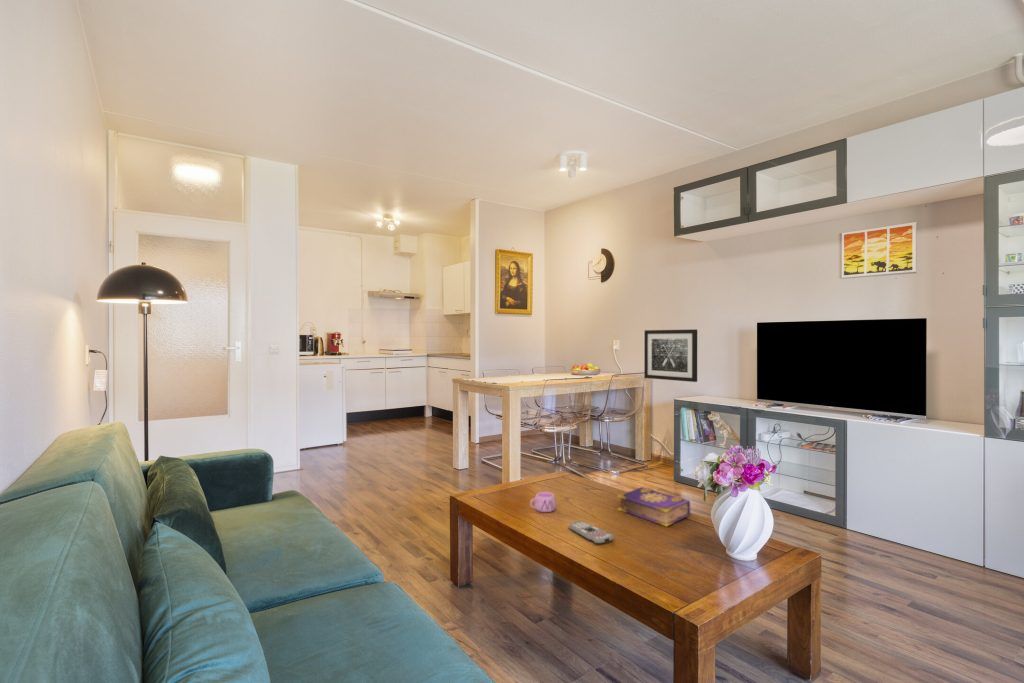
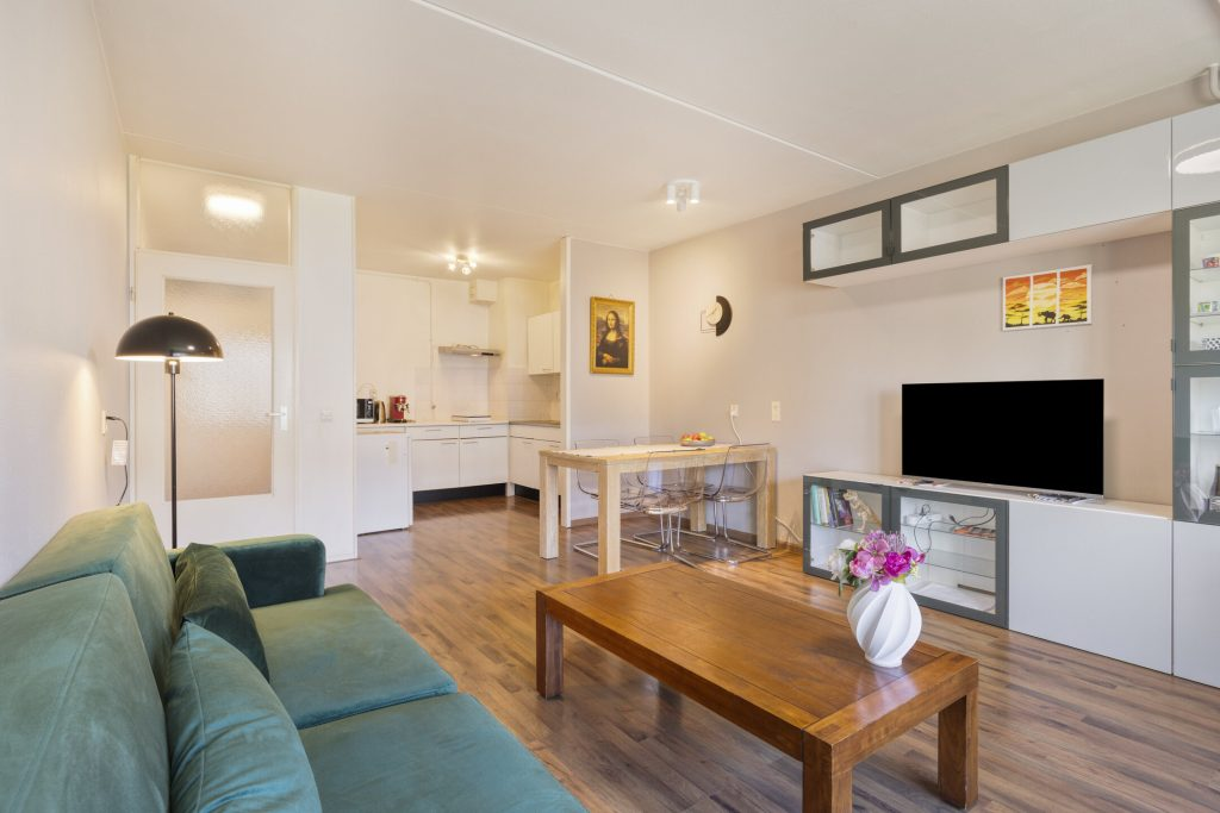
- mug (542, 502)
- wall art (669, 354)
- book (653, 504)
- remote control (589, 532)
